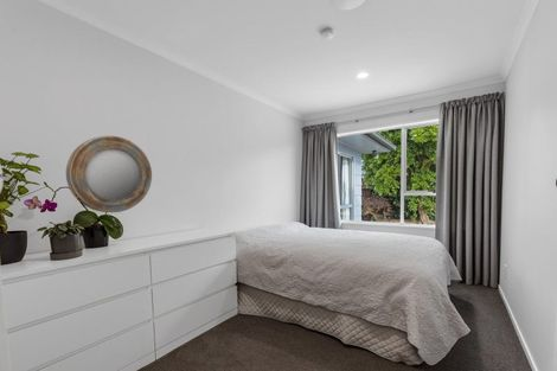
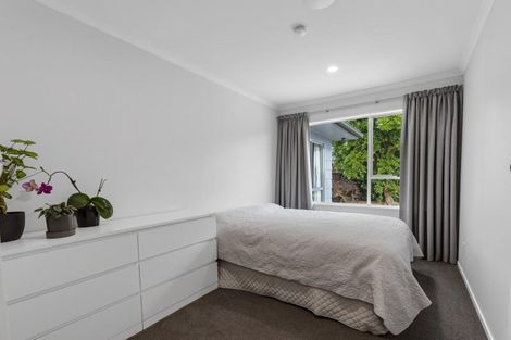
- home mirror (114, 174)
